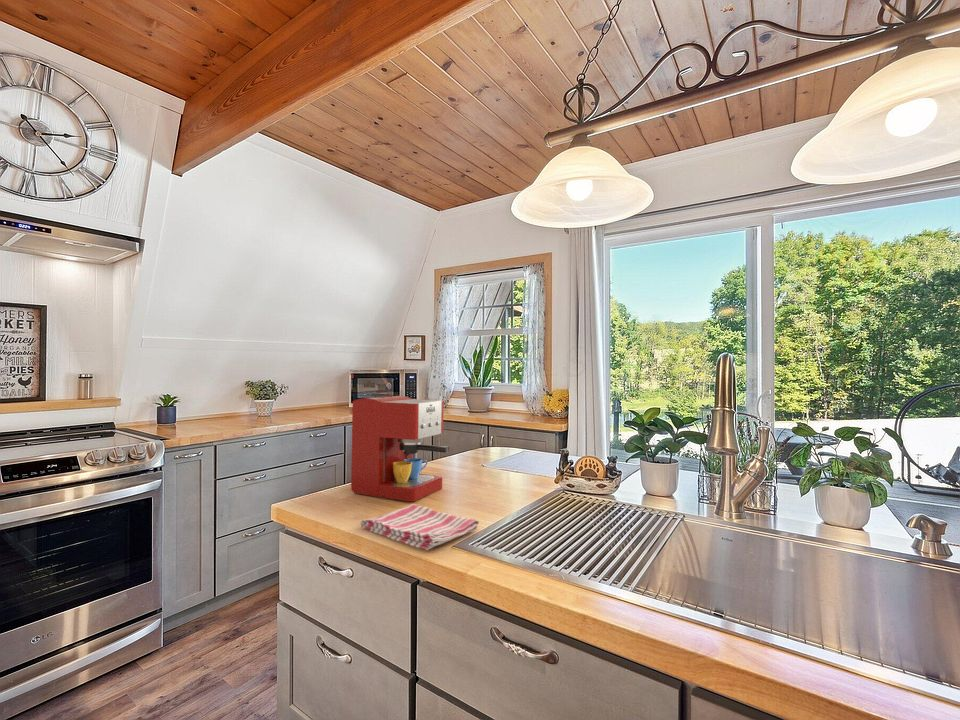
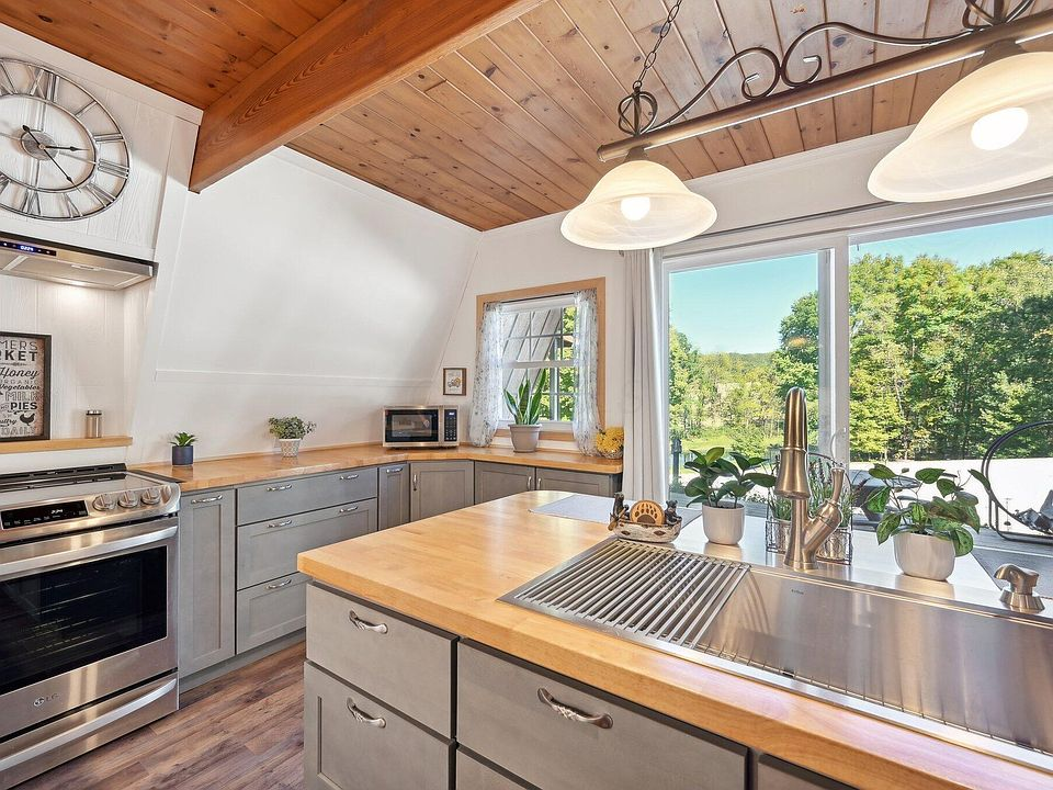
- coffee maker (398, 443)
- dish towel (419, 522)
